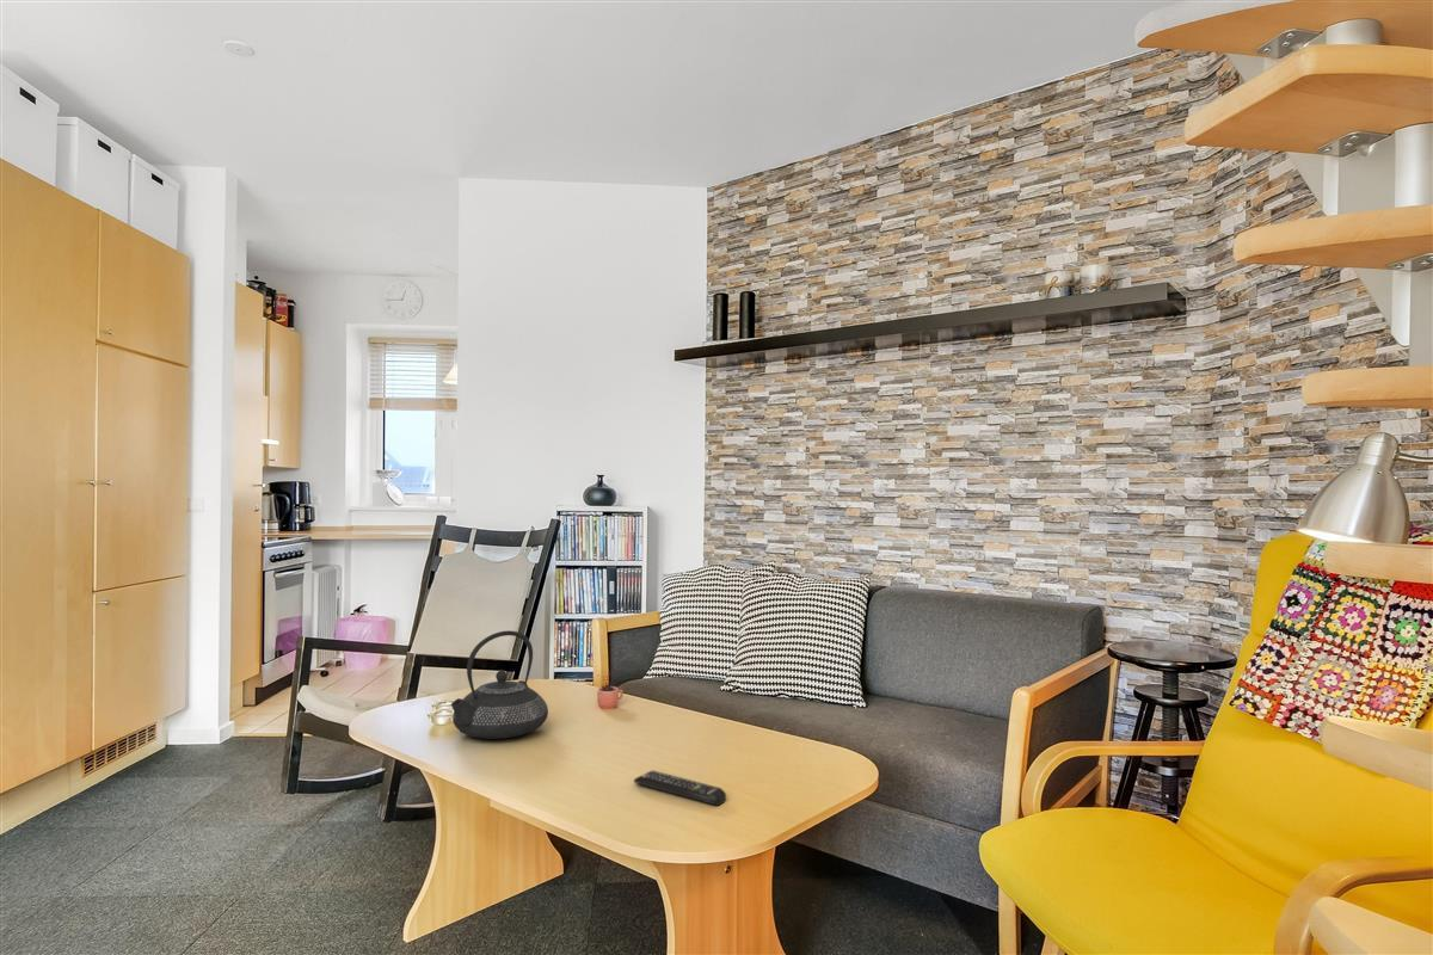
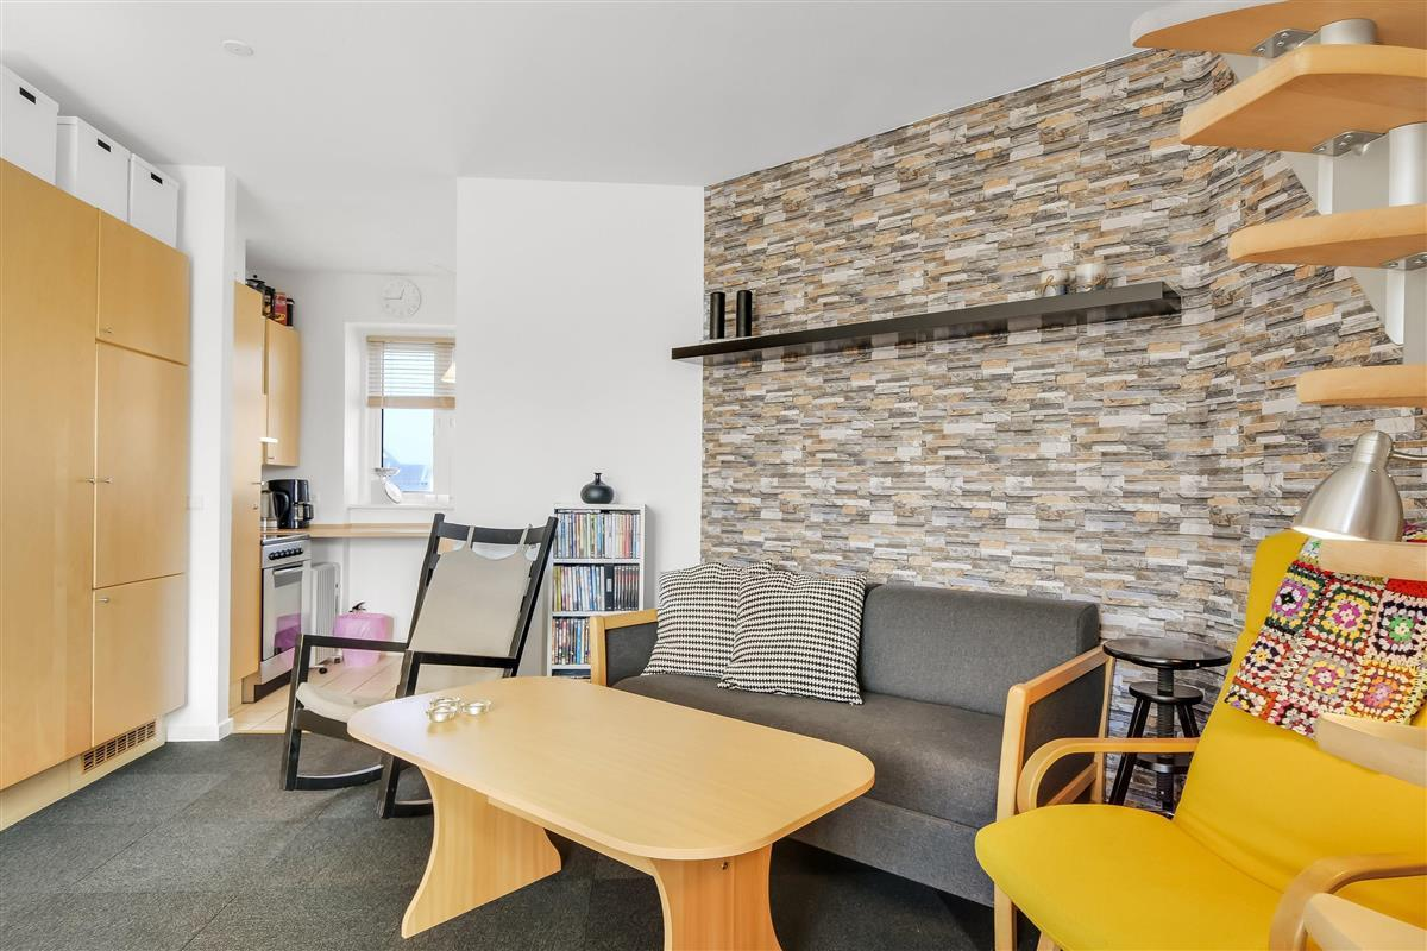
- remote control (678, 787)
- teapot (496, 683)
- cocoa (610, 689)
